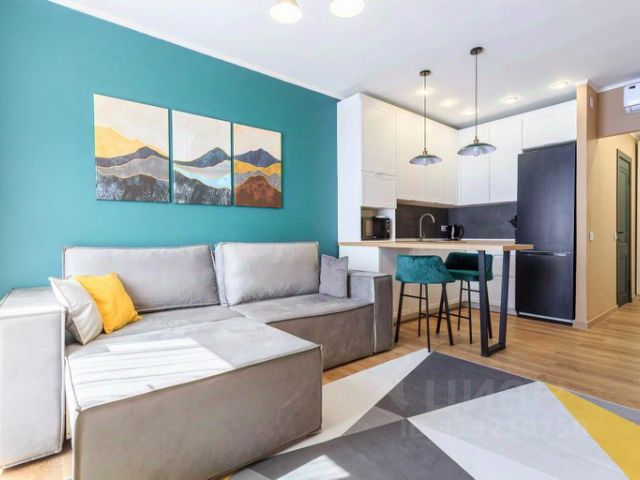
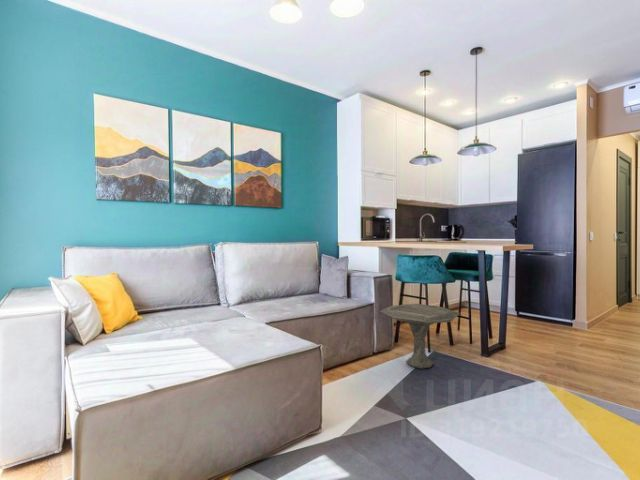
+ side table (419, 336)
